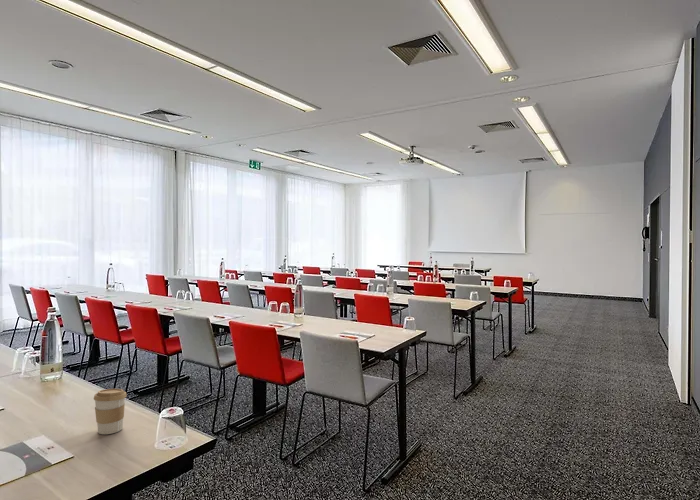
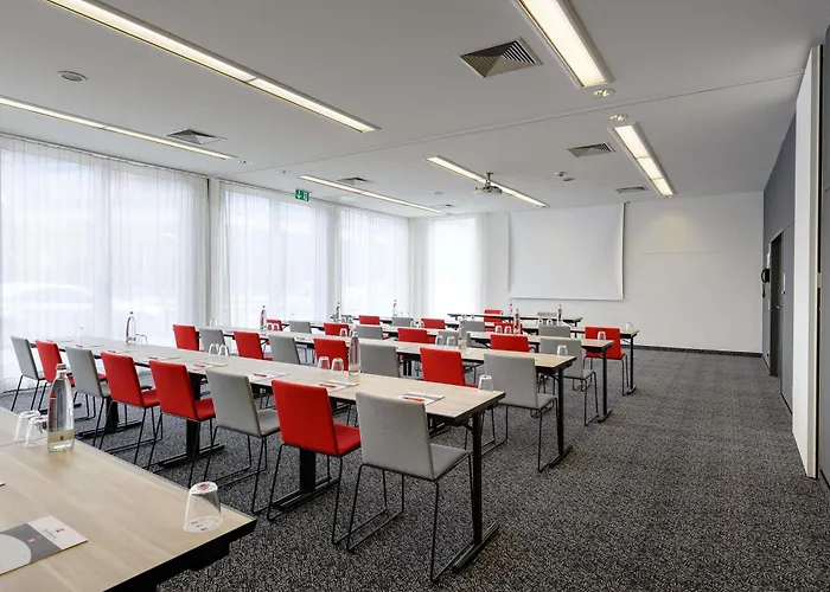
- coffee cup (110, 409)
